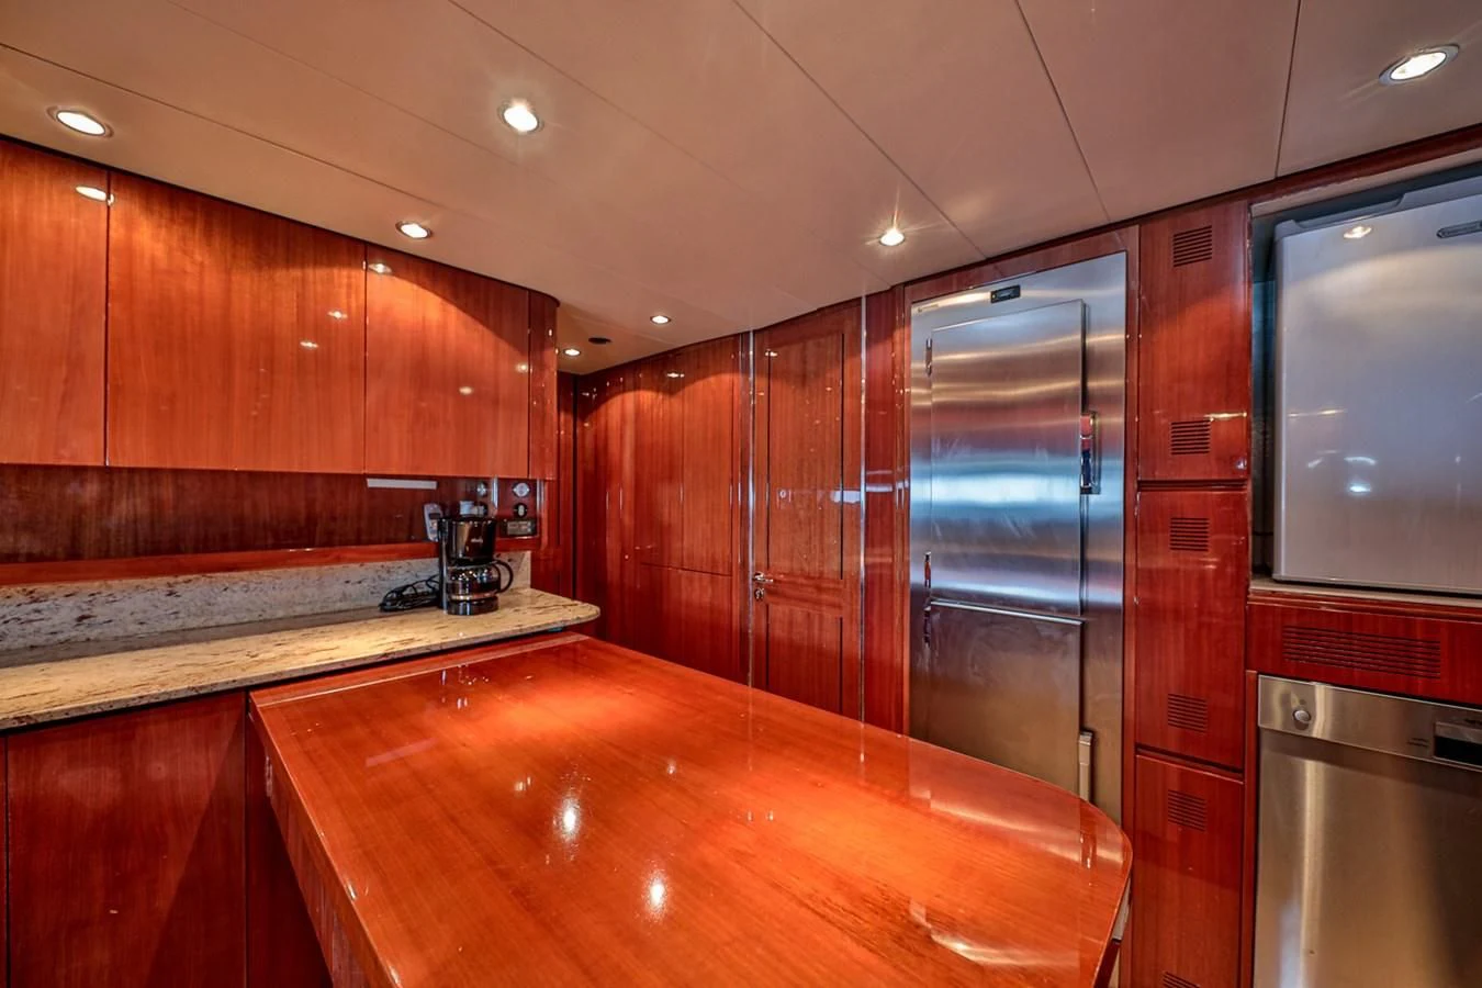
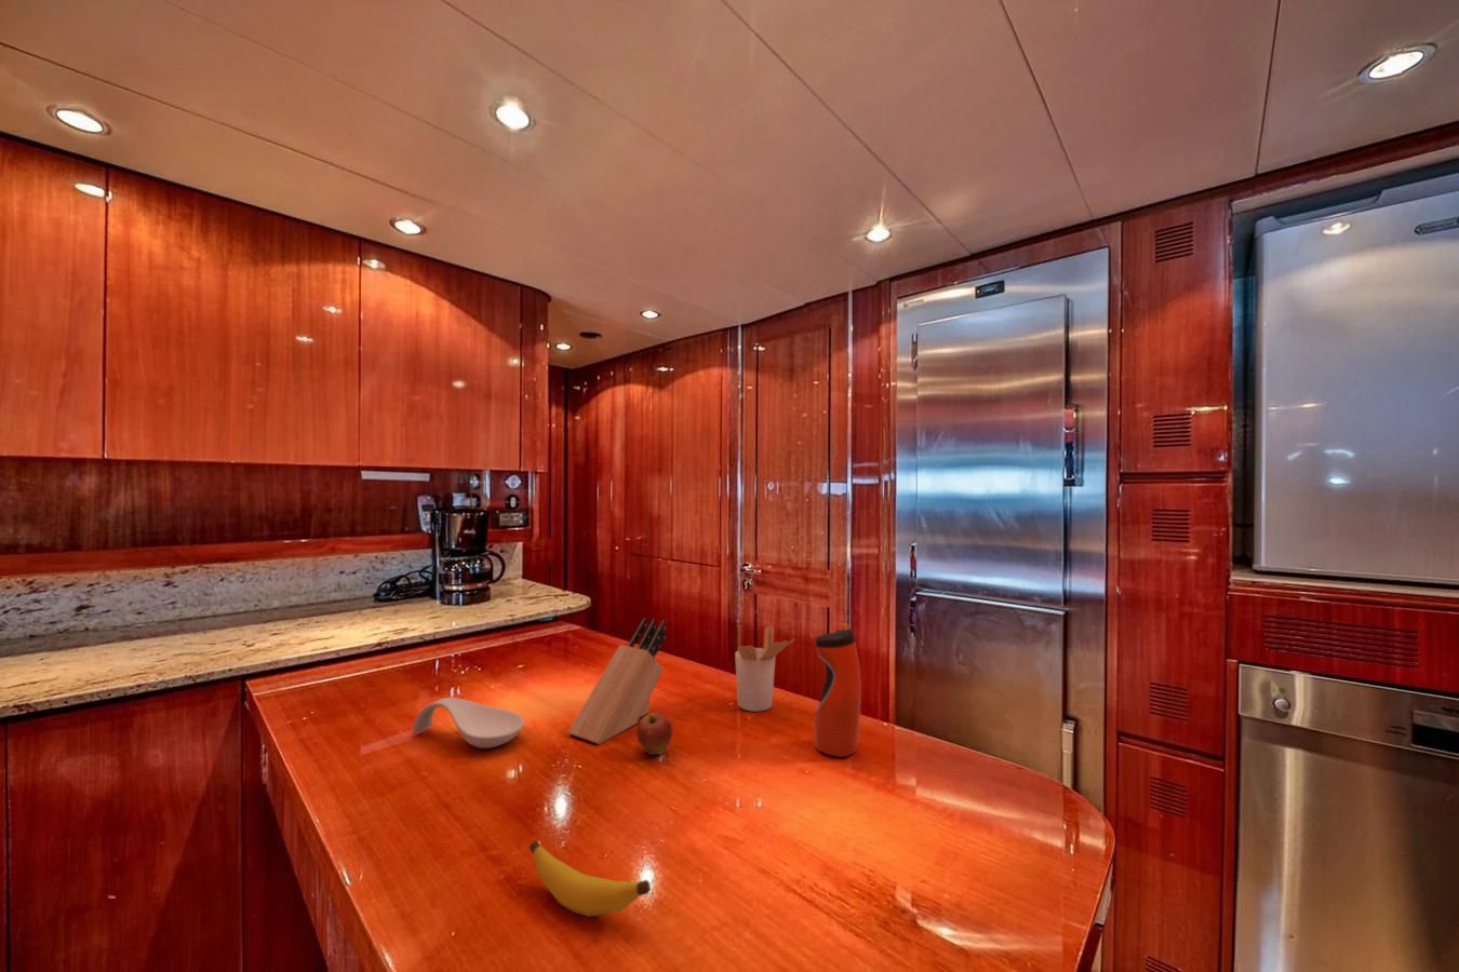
+ fruit (654, 731)
+ spoon rest (467, 720)
+ water bottle (837, 685)
+ banana (579, 883)
+ utensil holder (763, 668)
+ knife block (623, 673)
